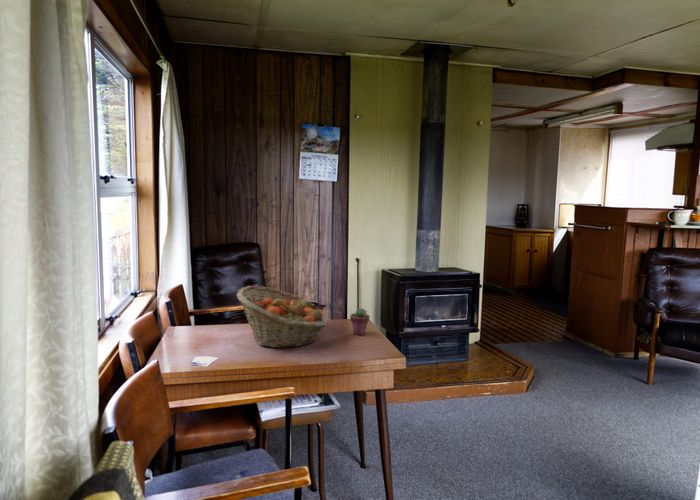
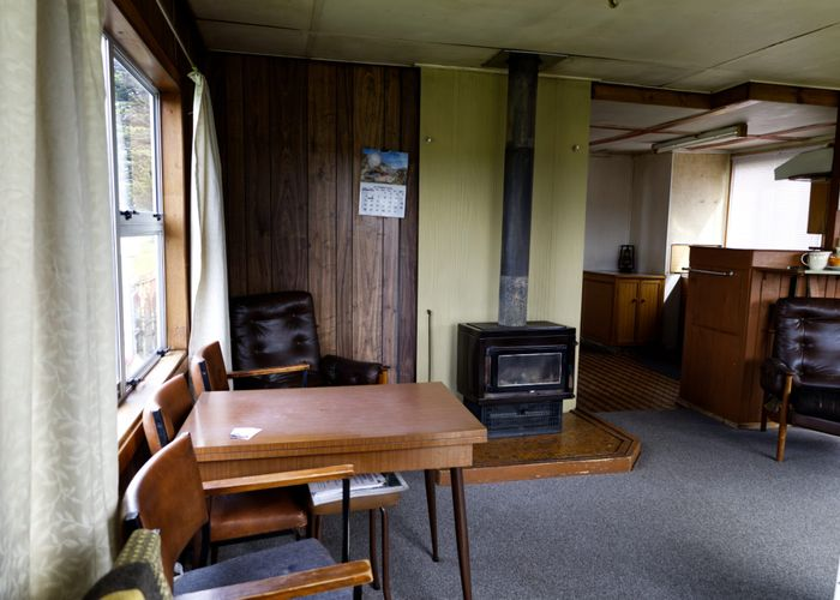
- fruit basket (282, 313)
- potted succulent (359, 320)
